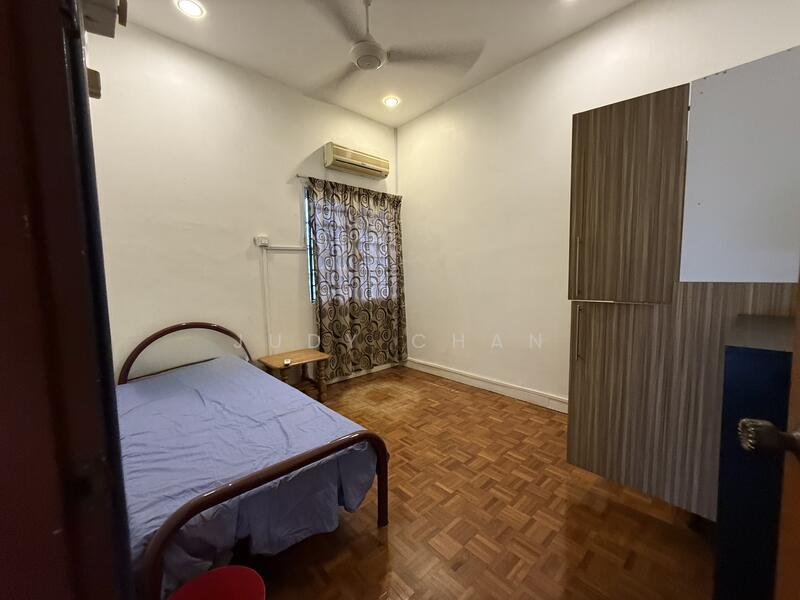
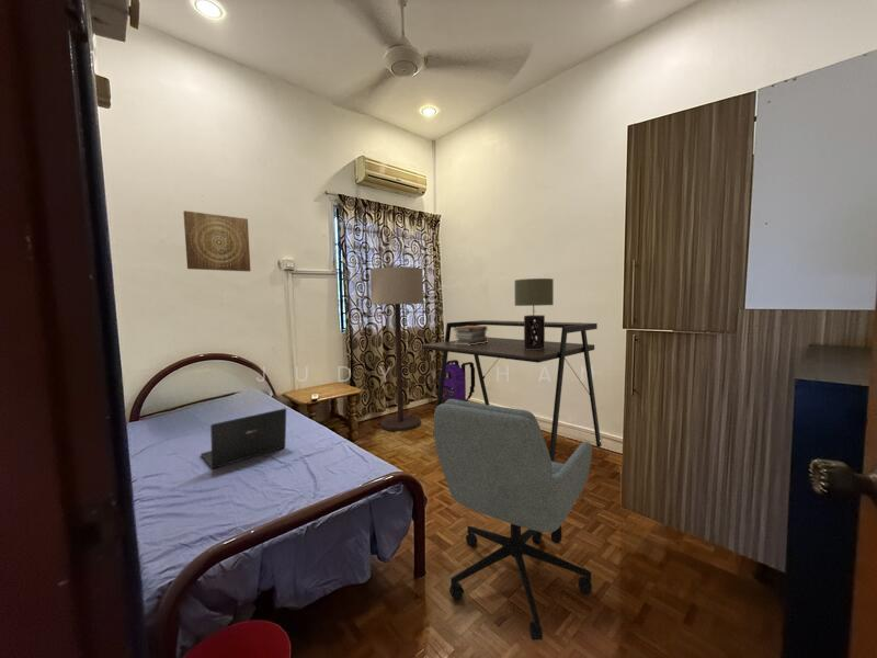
+ table lamp (533, 314)
+ backpack (456, 386)
+ floor lamp (398, 348)
+ office chair (514, 486)
+ desk (486, 390)
+ laptop (243, 431)
+ book stack (470, 334)
+ wall art (218, 242)
